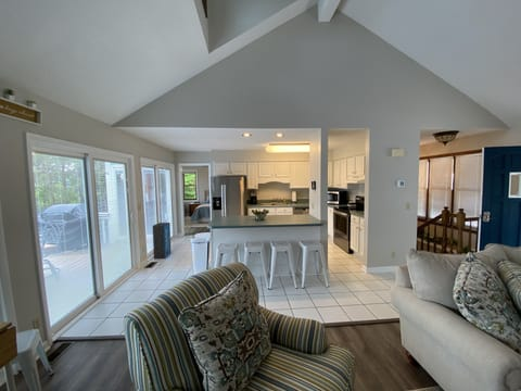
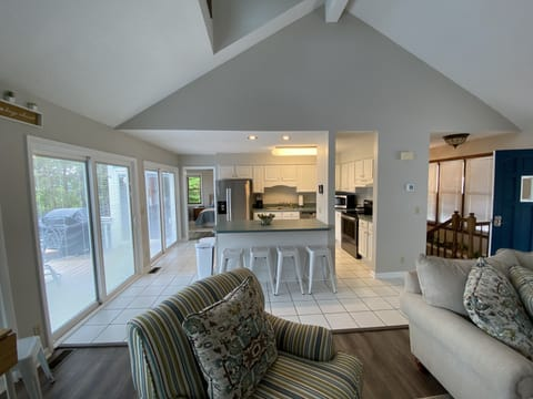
- air purifier (162, 239)
